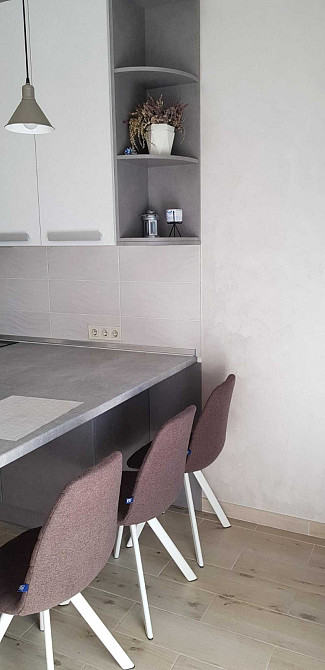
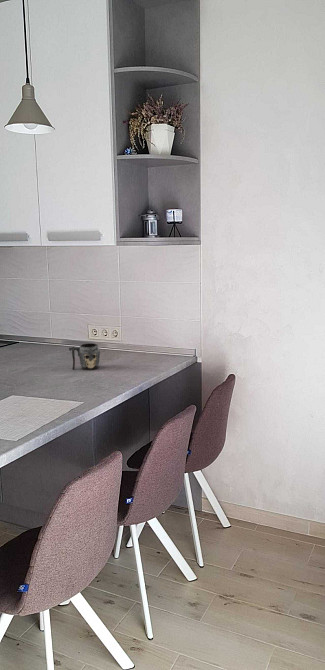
+ mug (84, 356)
